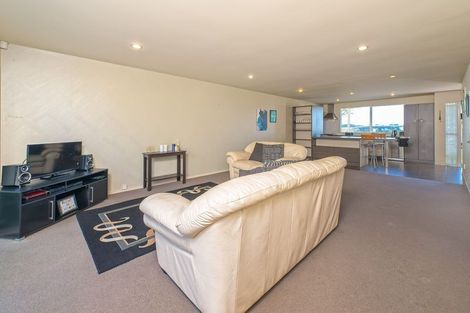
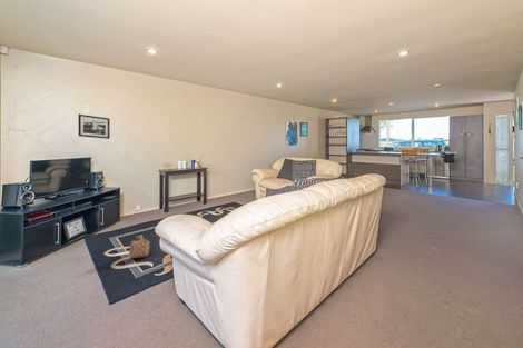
+ basket (139, 246)
+ picture frame (95, 127)
